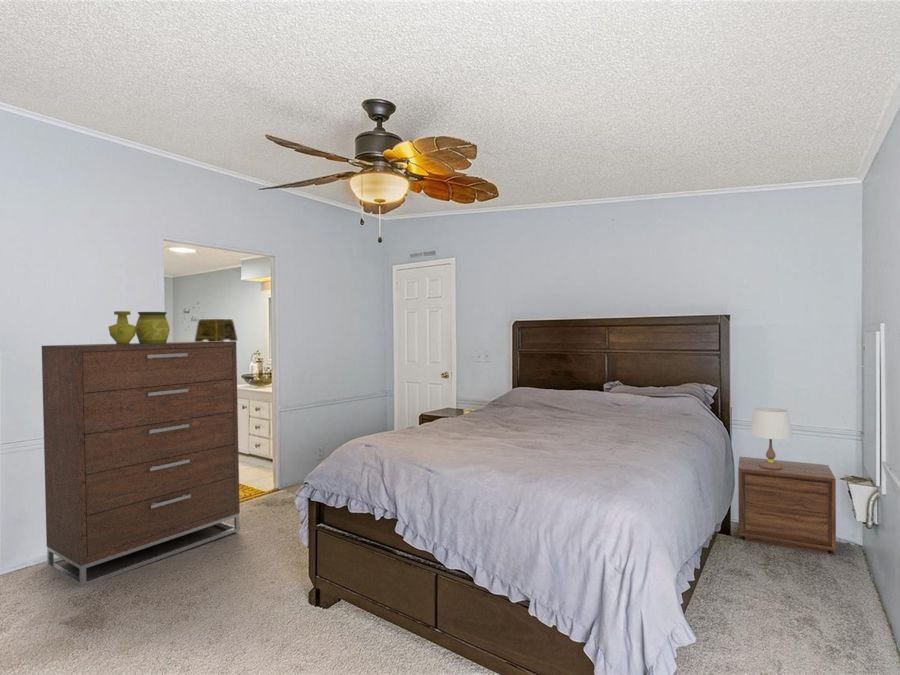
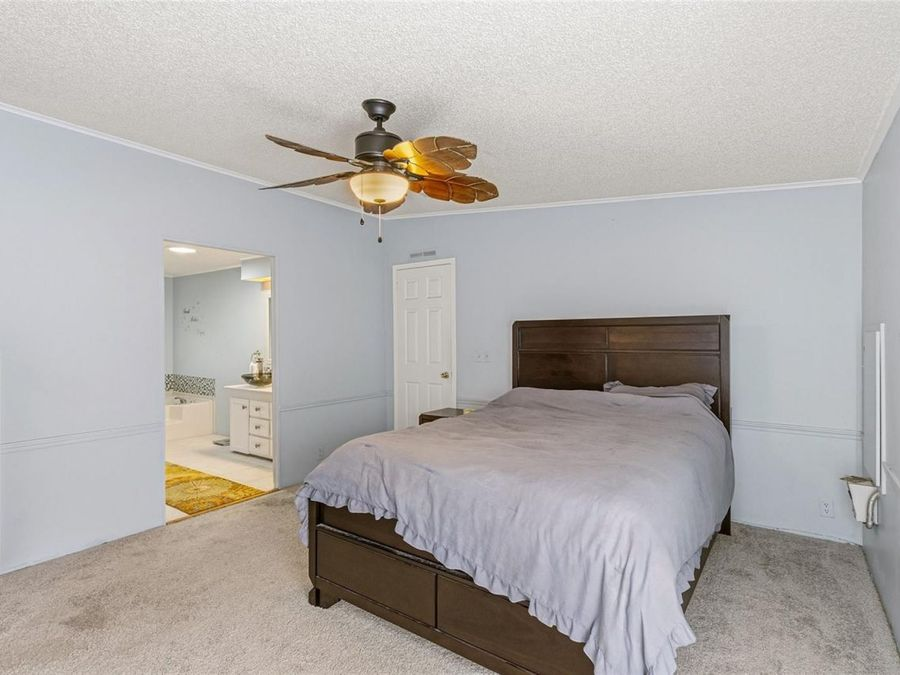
- dresser (149, 445)
- decorative box (216, 330)
- decorative vase (140, 327)
- table lamp (770, 437)
- nightstand (783, 502)
